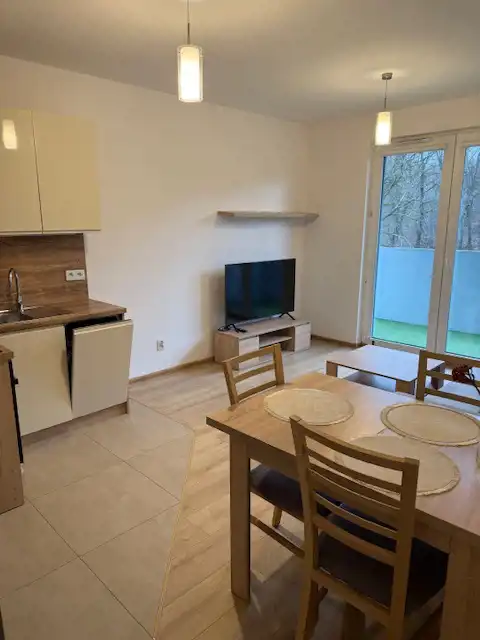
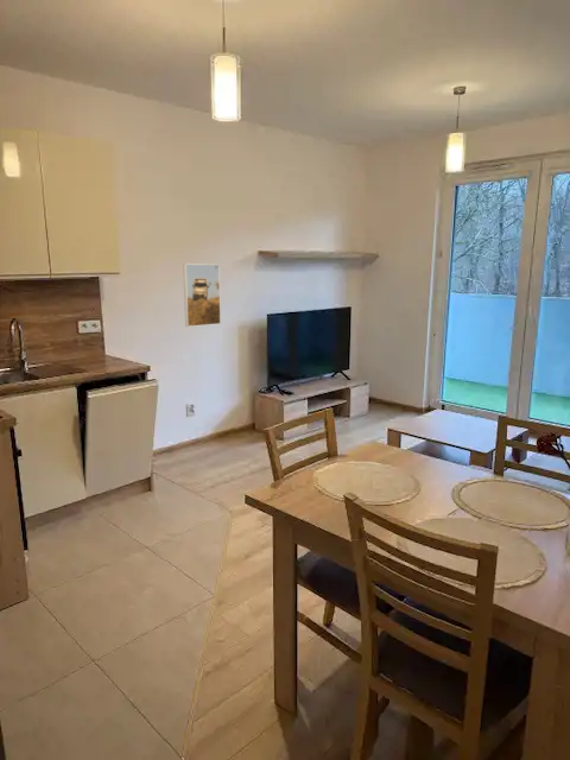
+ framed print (202, 294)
